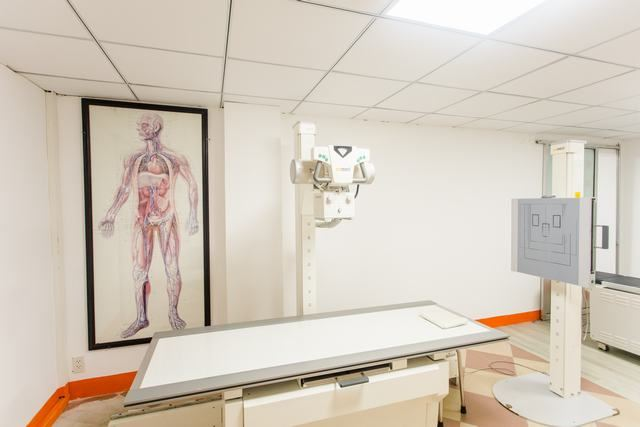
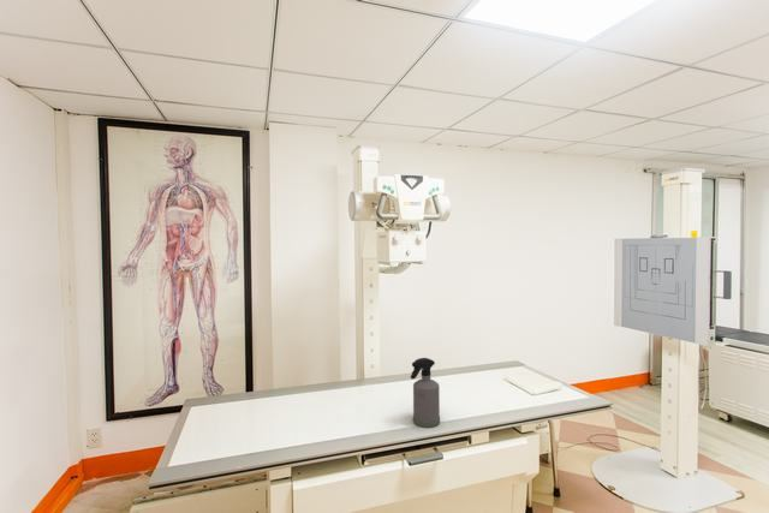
+ spray bottle (424, 389)
